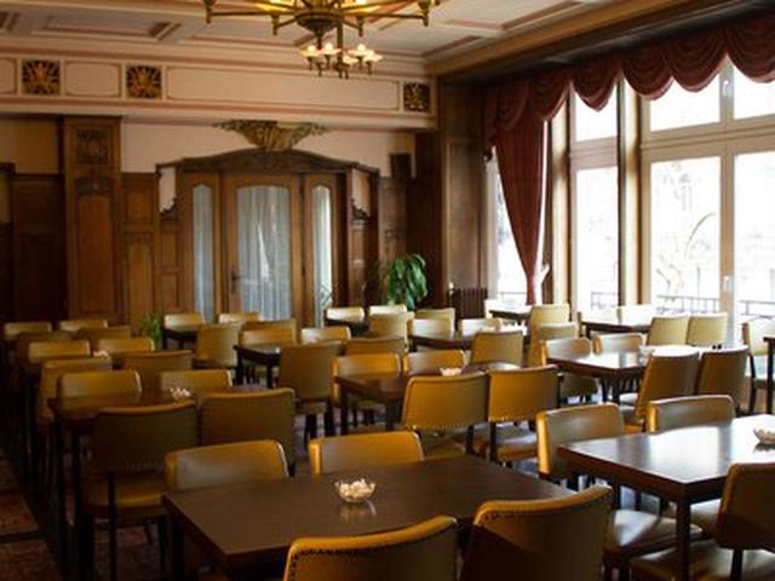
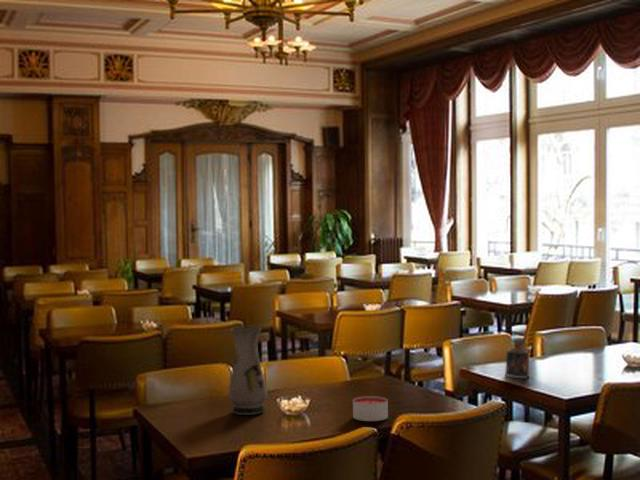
+ candle (370, 407)
+ candle (518, 362)
+ vase (247, 370)
